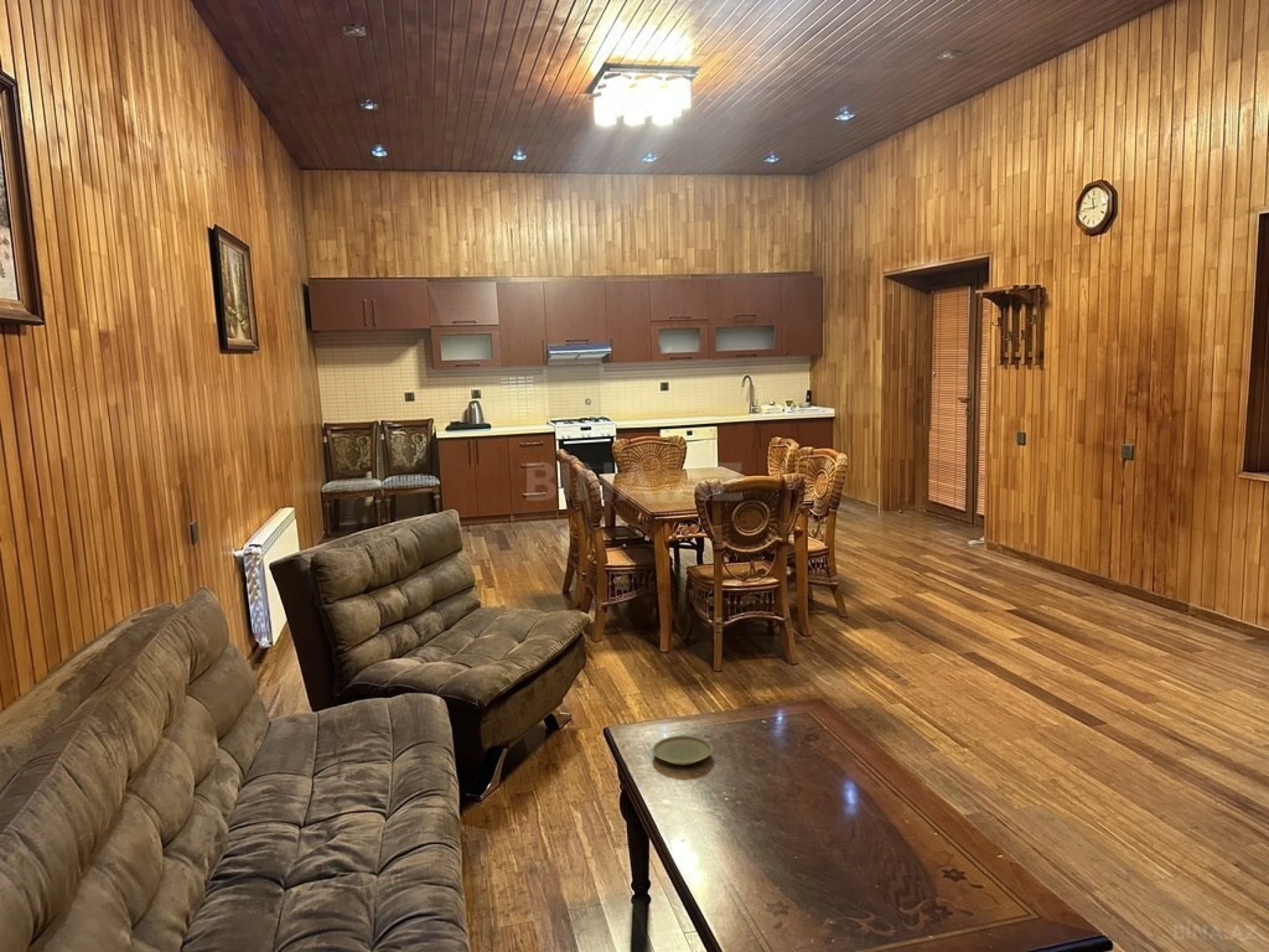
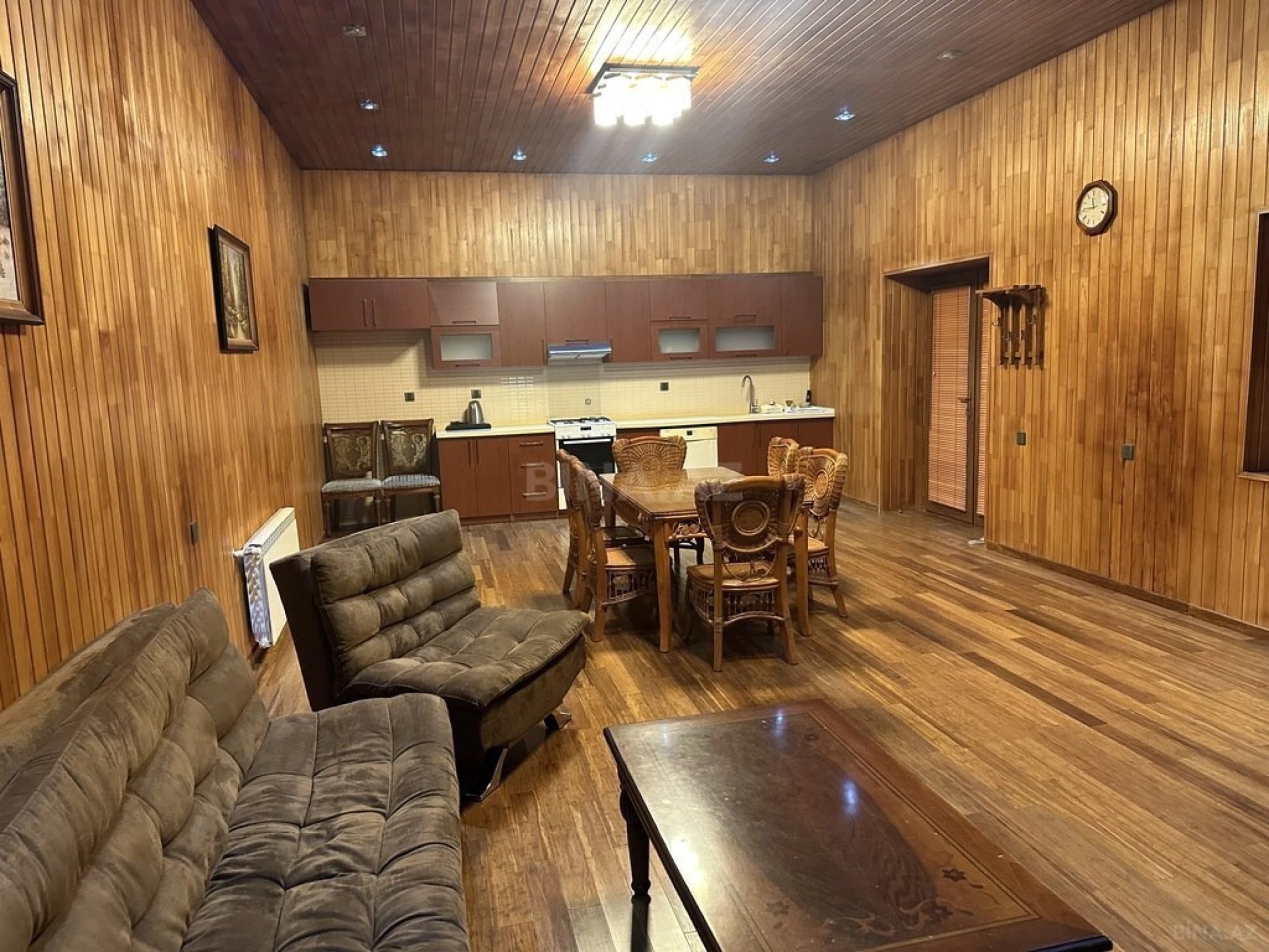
- plate (682, 752)
